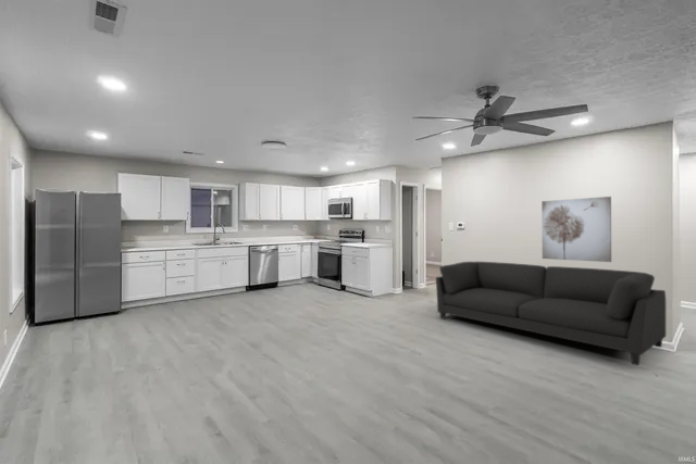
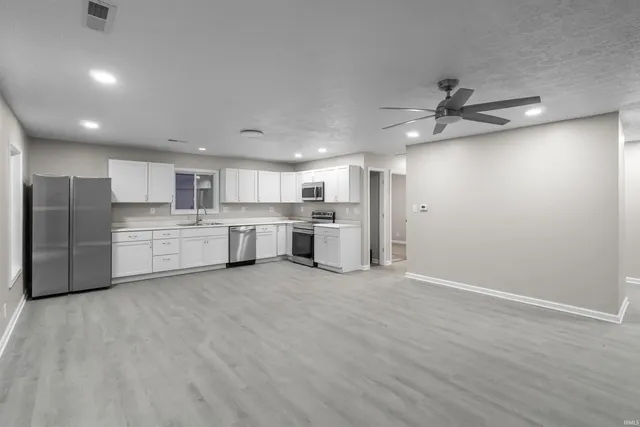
- wall art (574, 229)
- sofa (535, 299)
